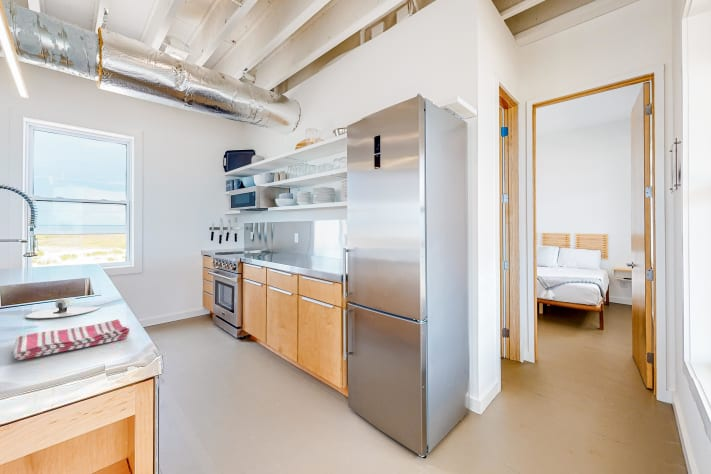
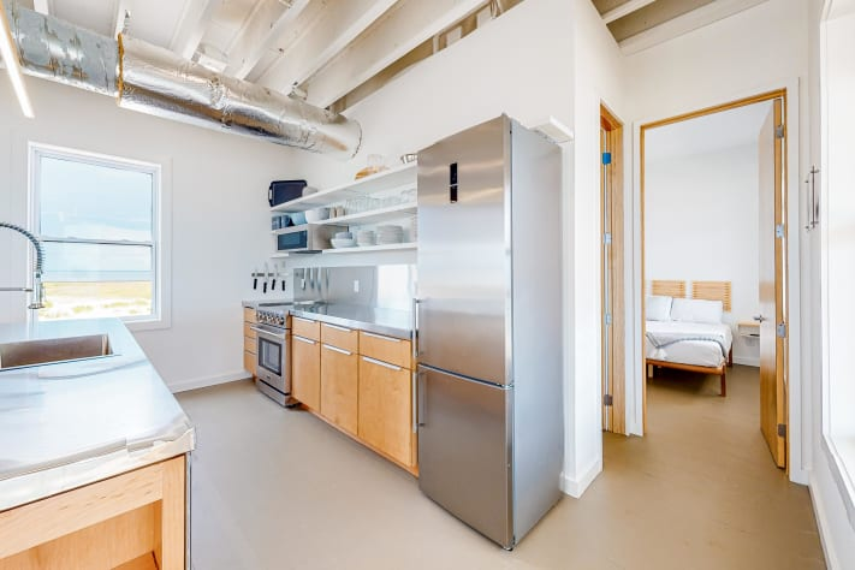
- soap dispenser (65, 304)
- dish towel (74, 335)
